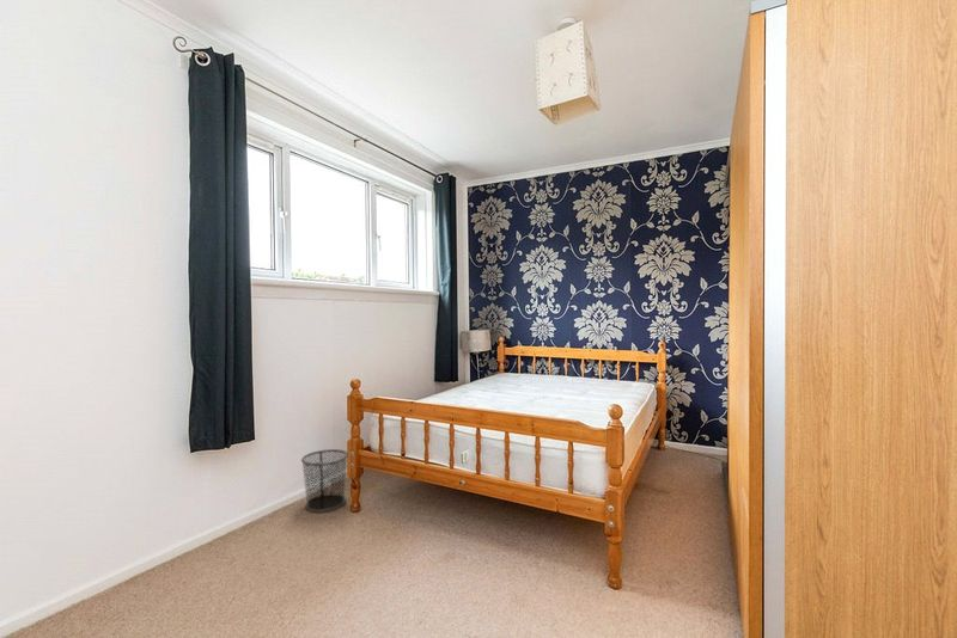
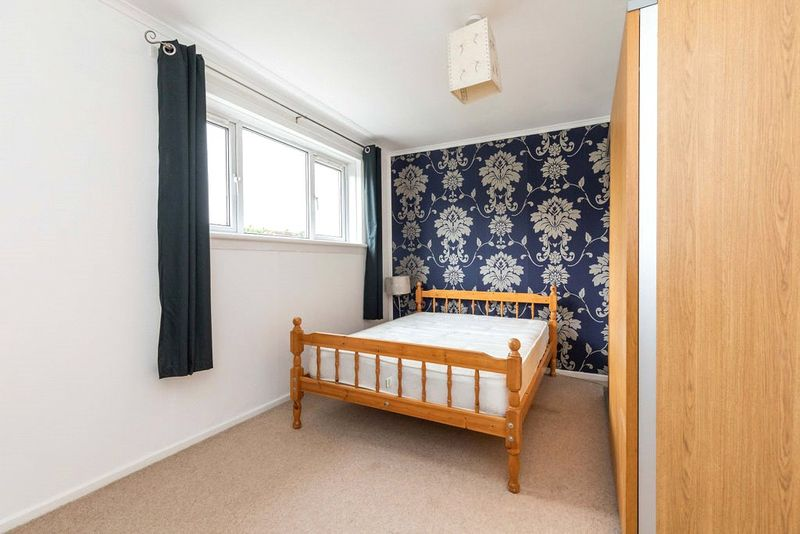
- waste bin (325, 479)
